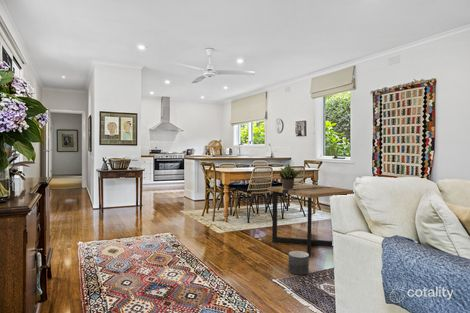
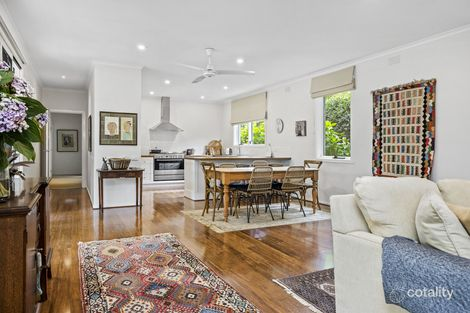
- side table (309, 216)
- potted plant (291, 175)
- planter (298, 262)
